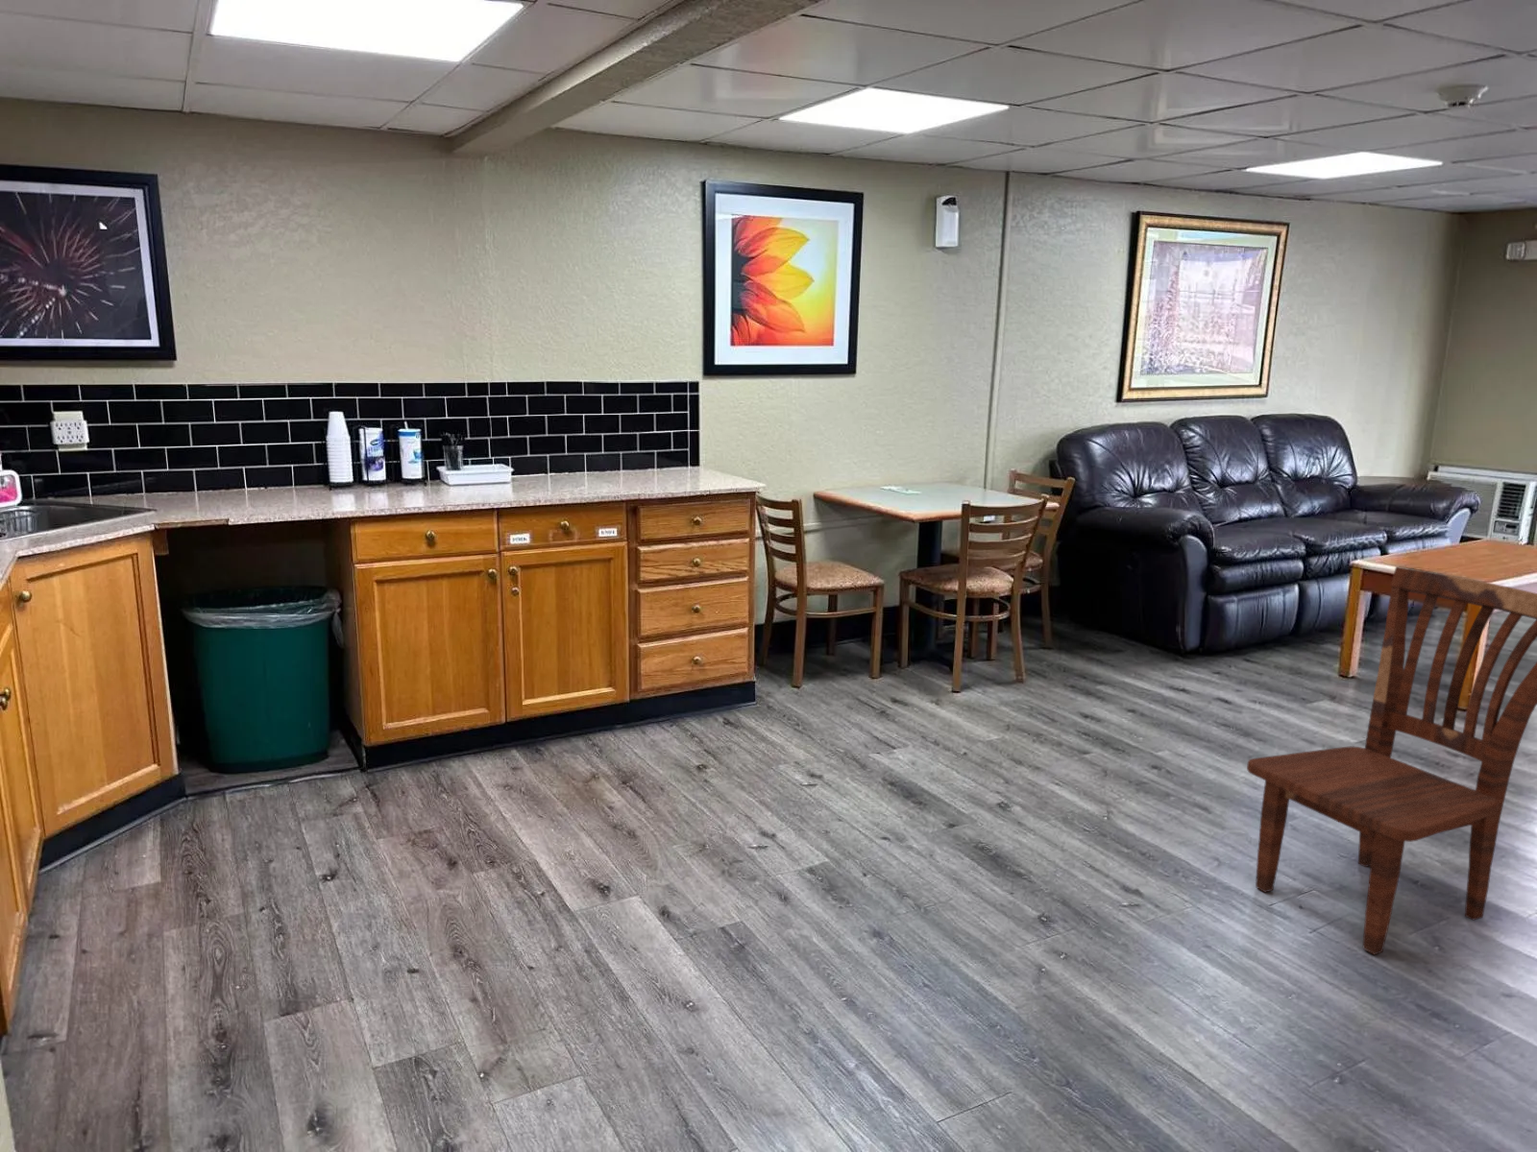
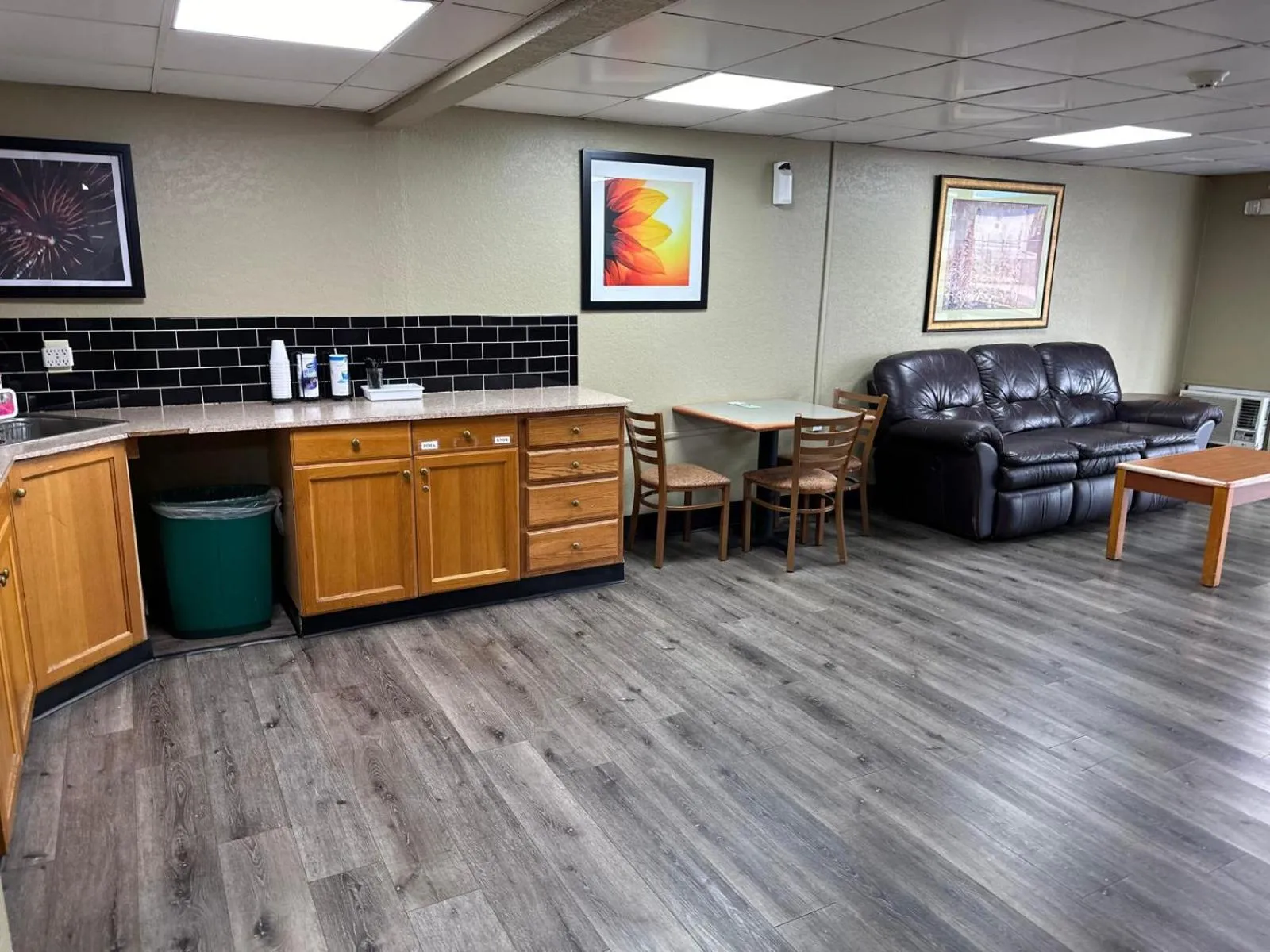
- dining chair (1392, 749)
